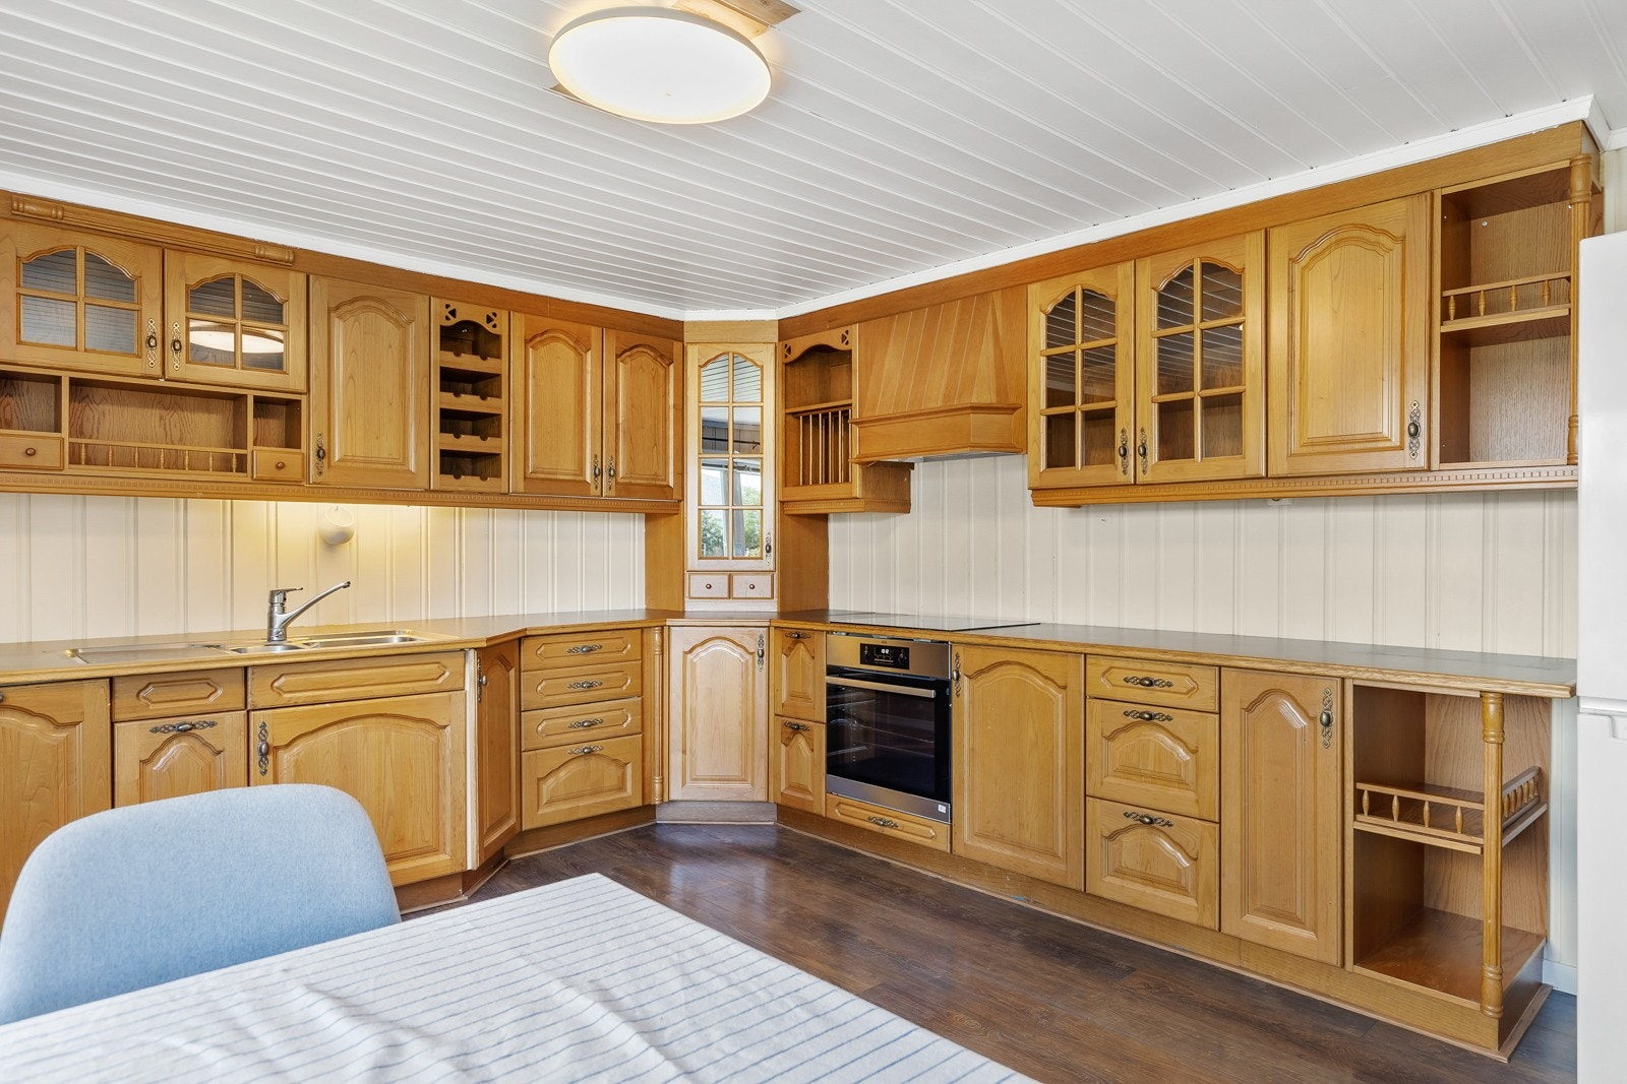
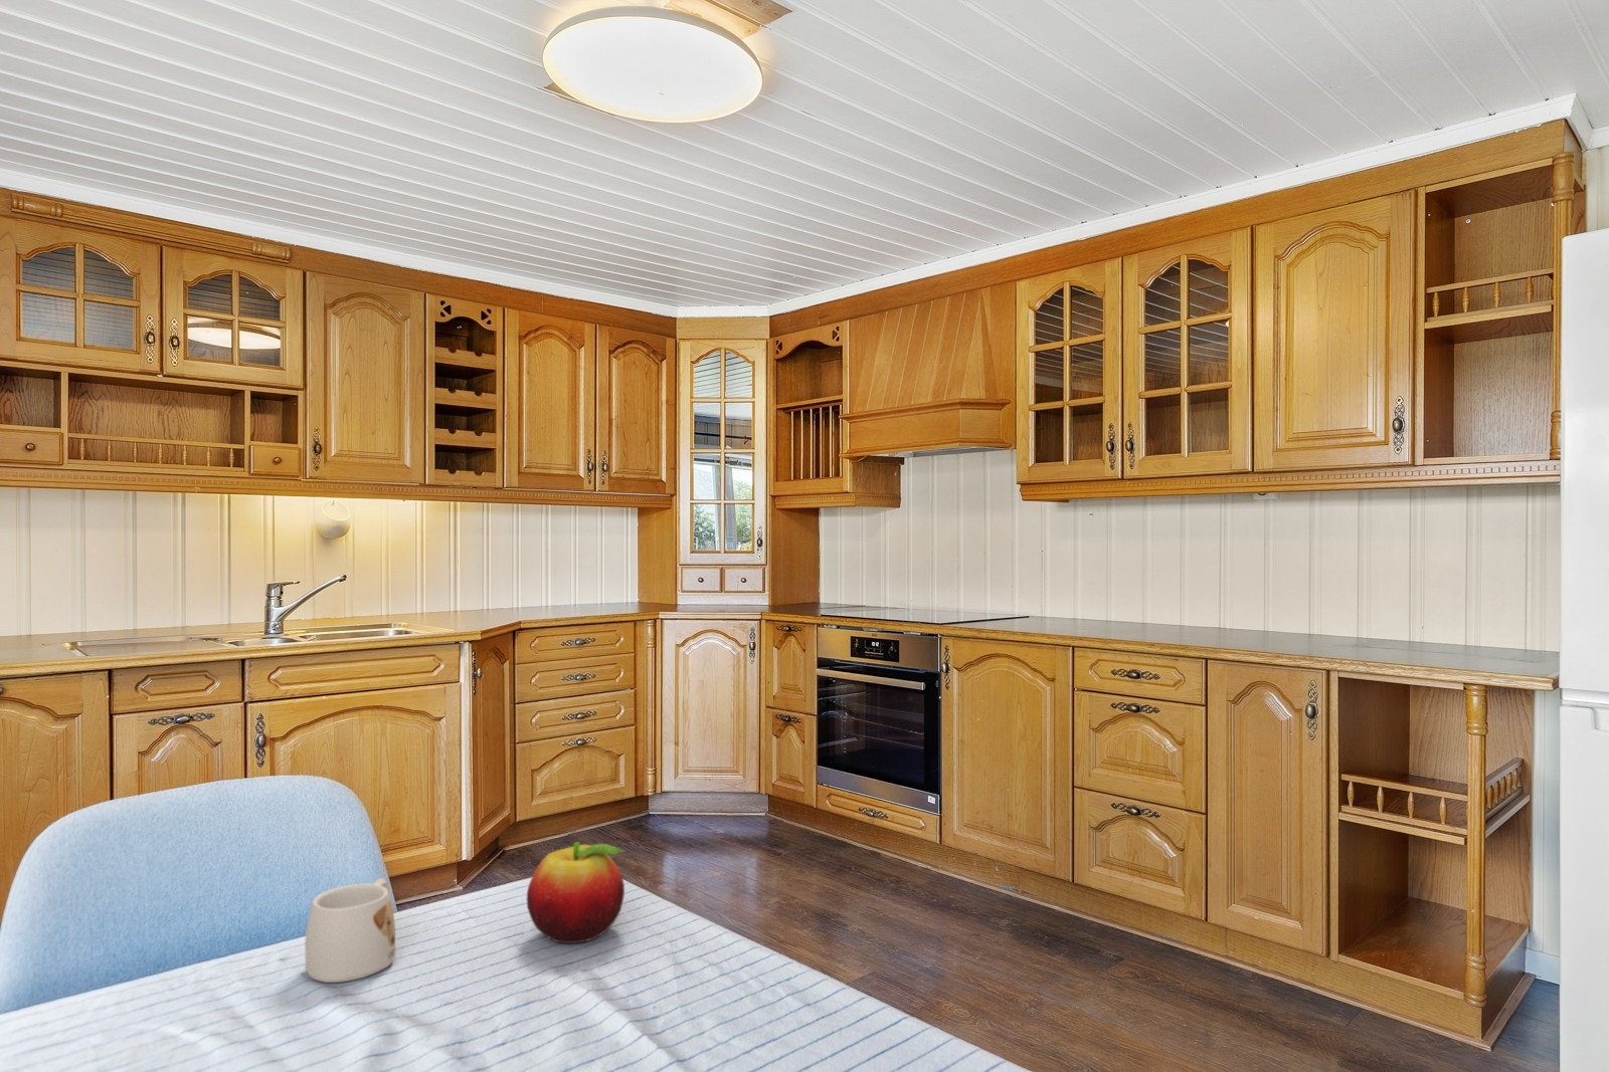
+ mug (359, 924)
+ fruit (576, 888)
